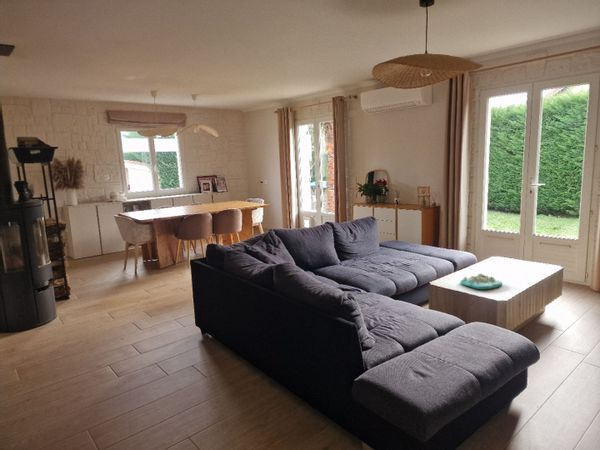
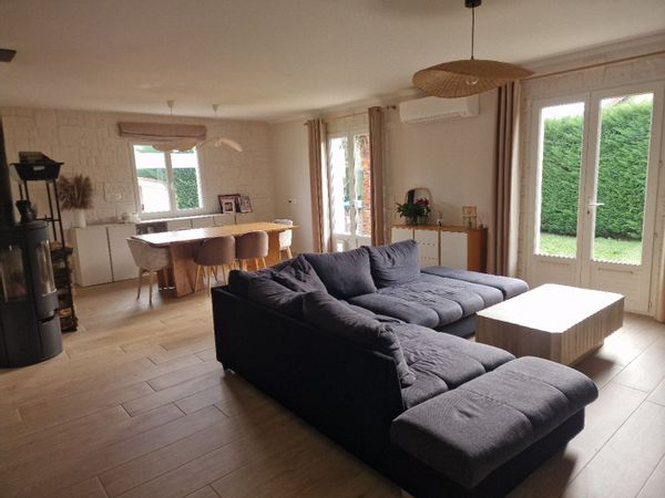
- decorative tray (481, 275)
